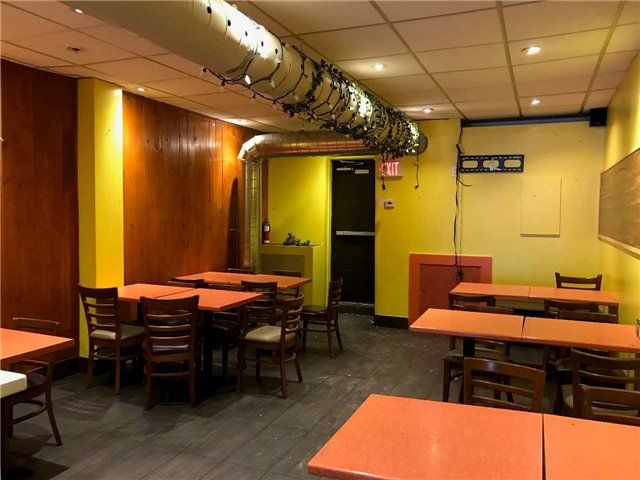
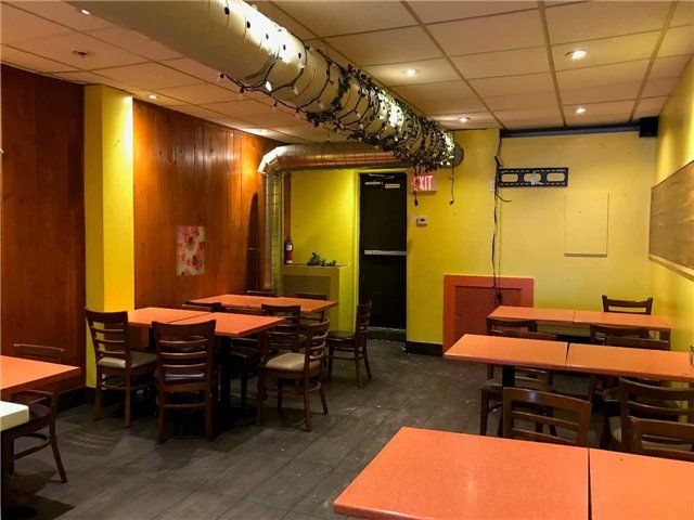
+ wall art (191, 250)
